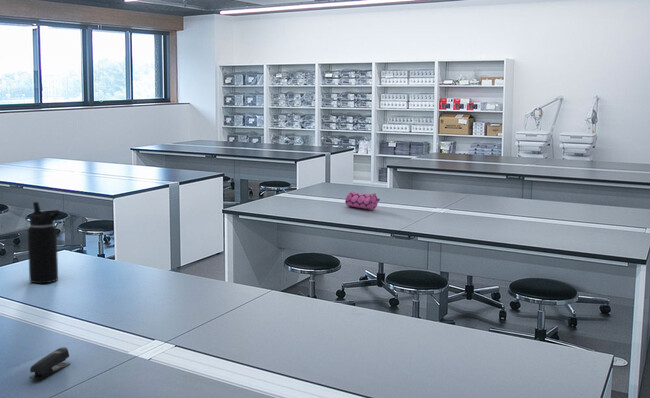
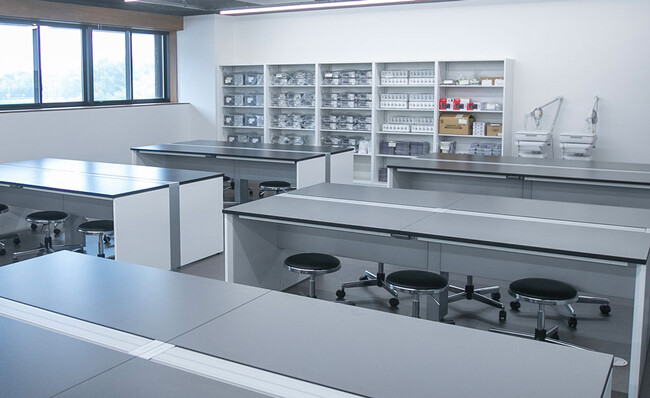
- stapler (50, 362)
- pencil case (361, 199)
- water bottle (45, 242)
